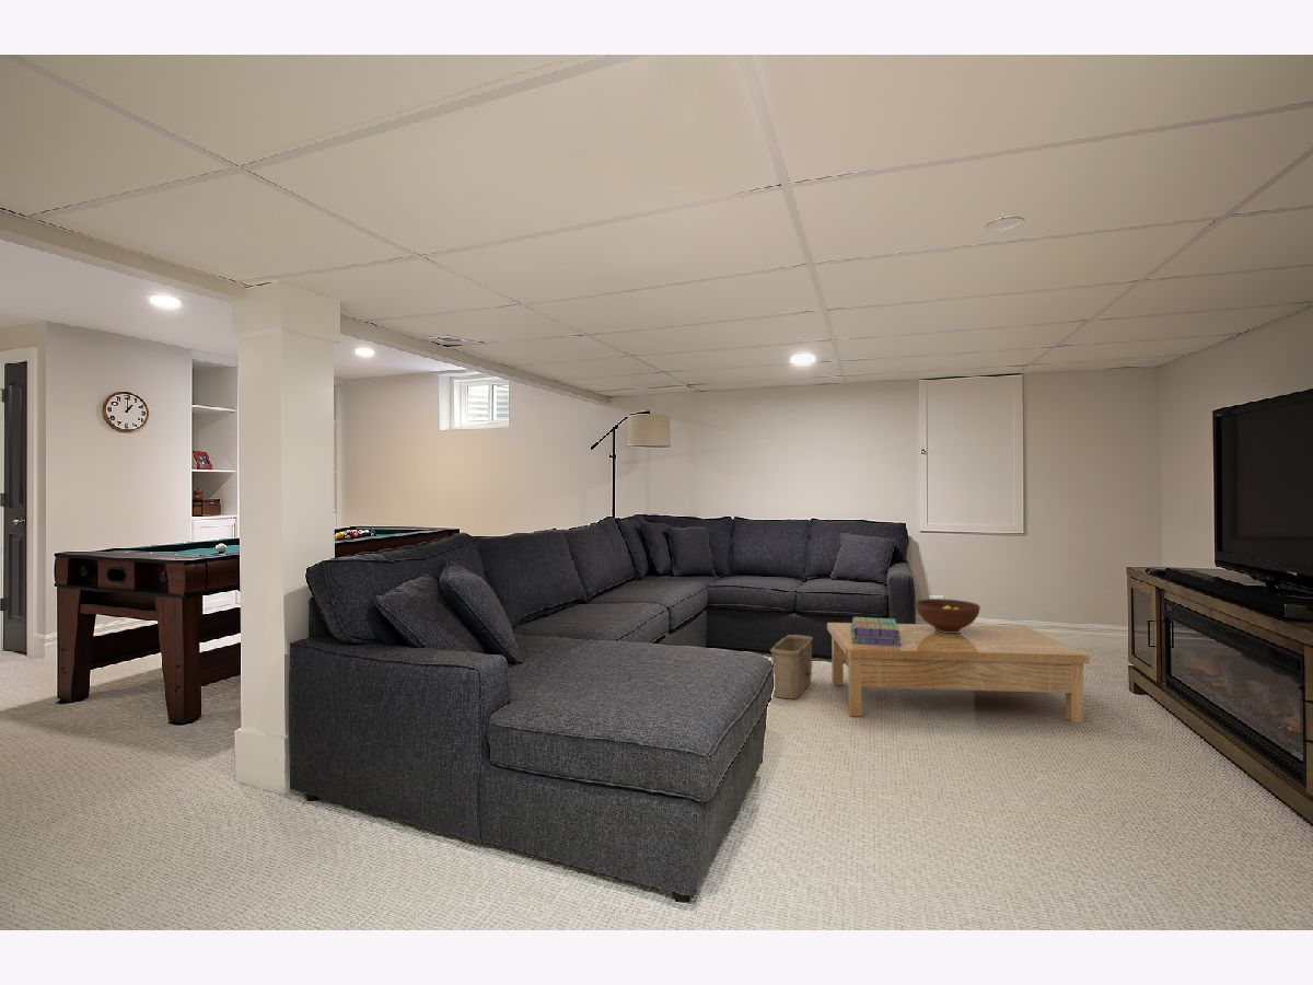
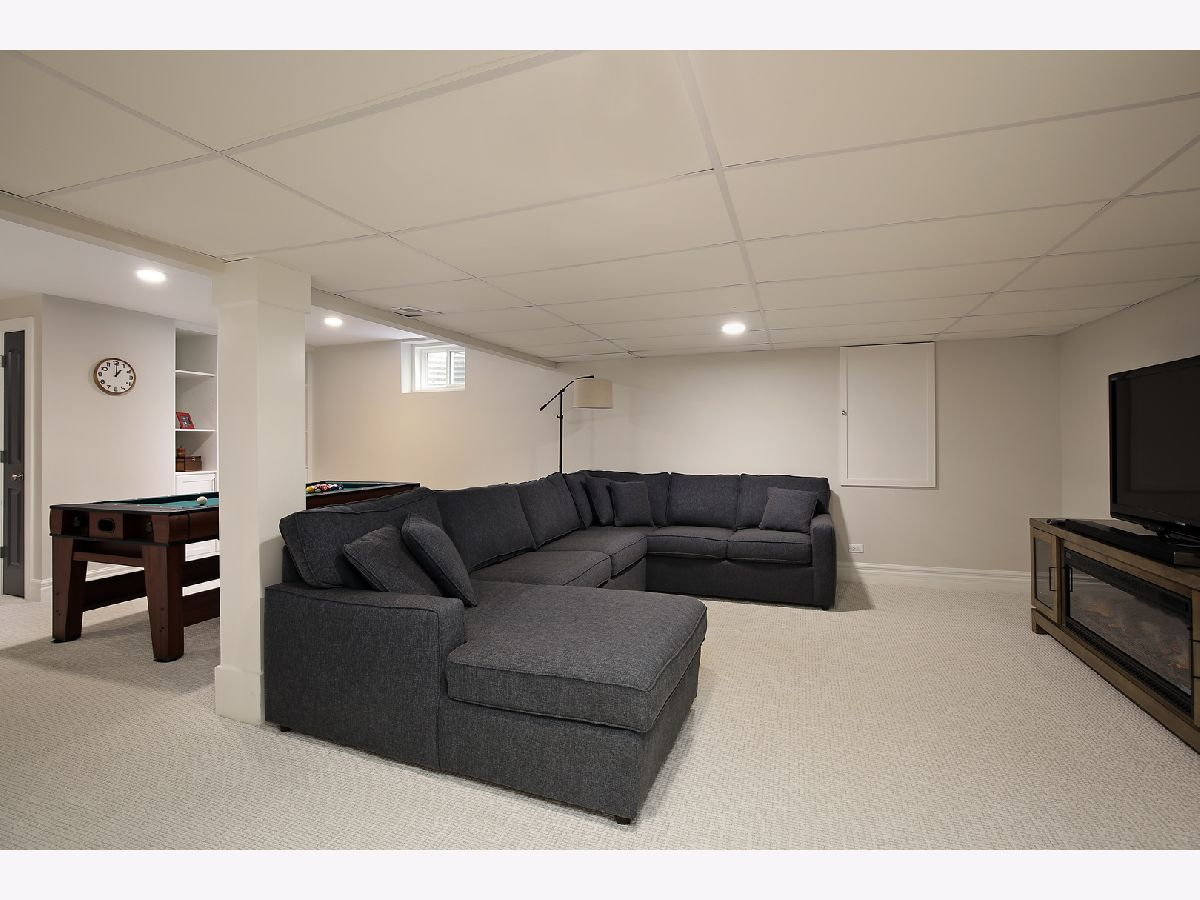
- recessed light (1004, 222)
- fruit bowl (946, 616)
- stack of books (874, 629)
- coffee table (943, 668)
- basket (792, 665)
